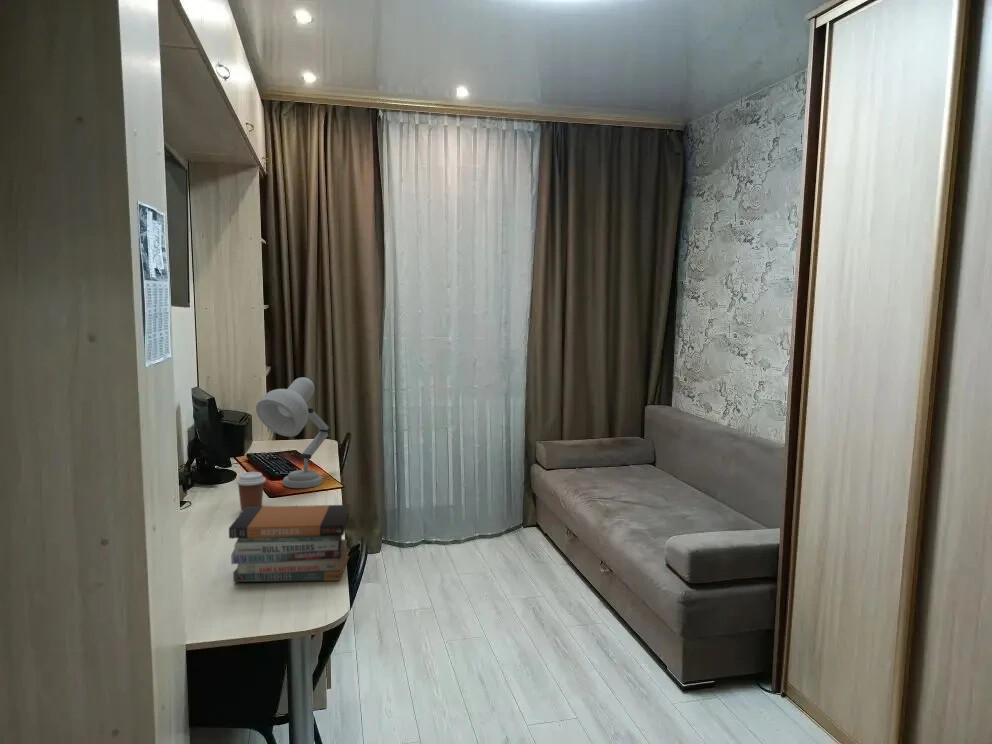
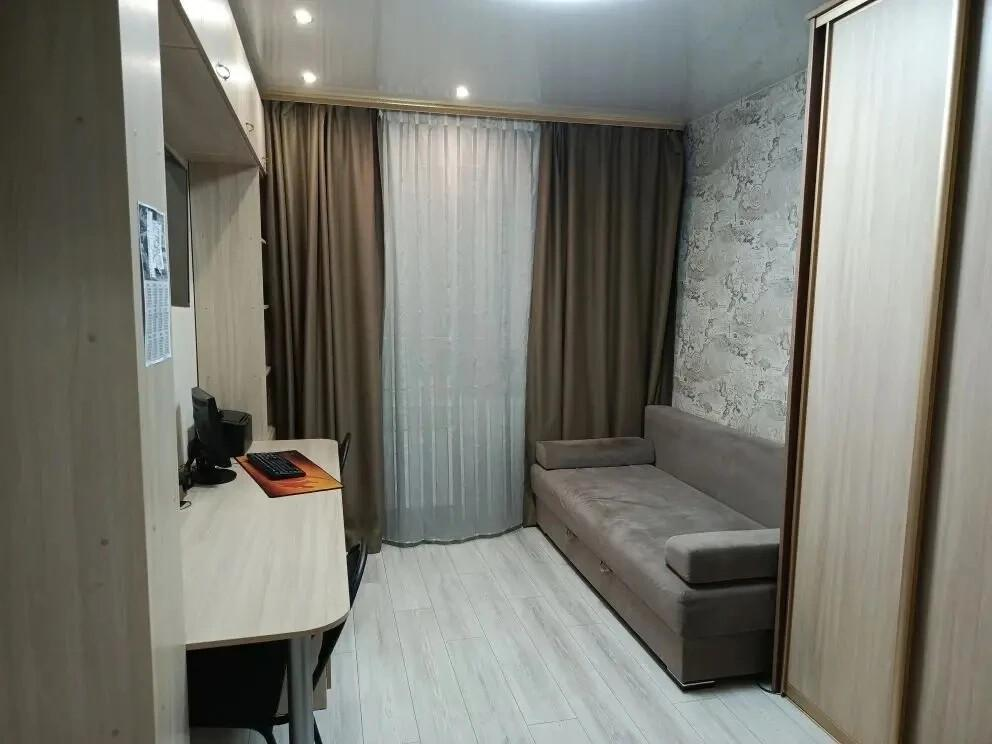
- book stack (292, 542)
- coffee cup (251, 492)
- desk lamp (296, 432)
